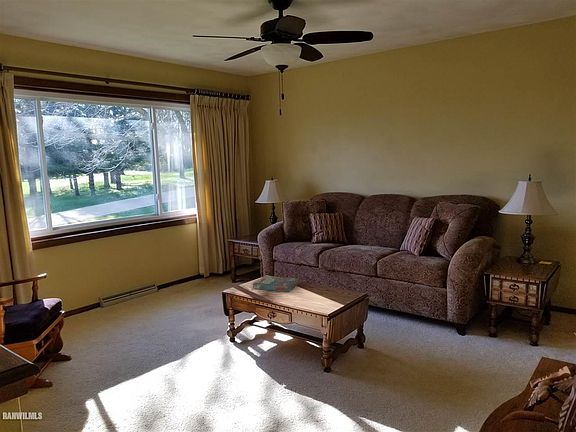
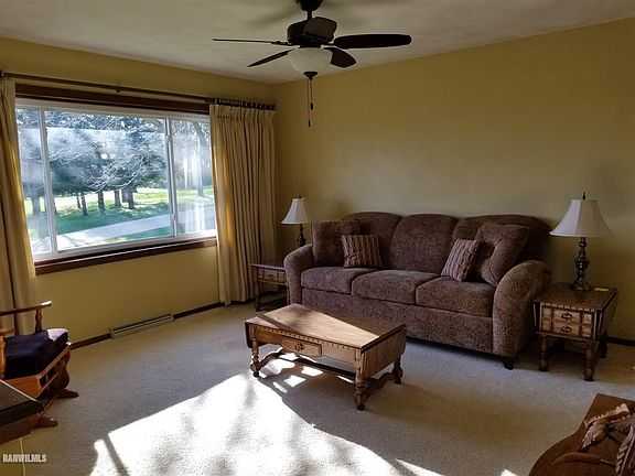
- board game (276, 283)
